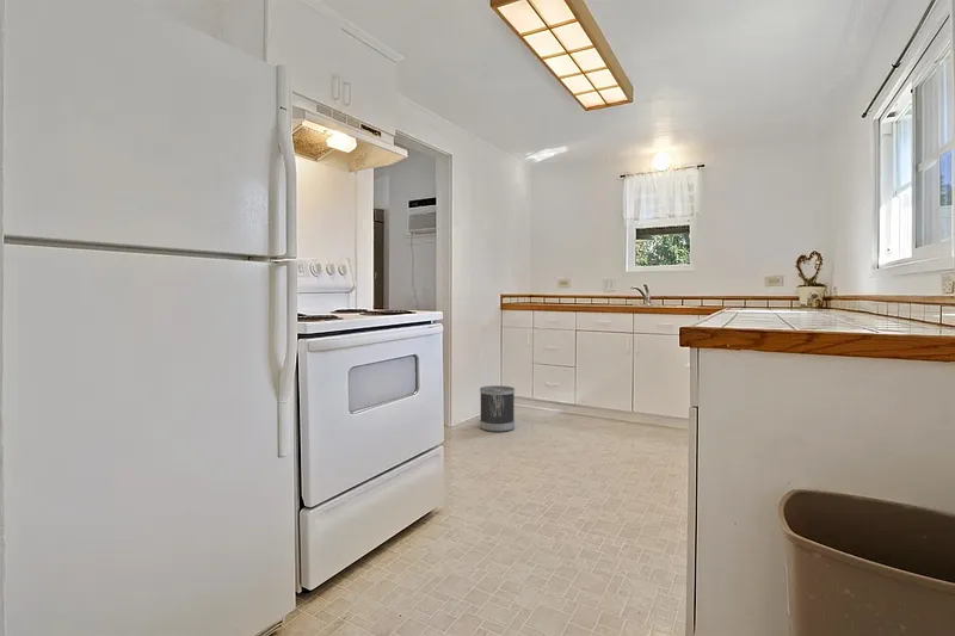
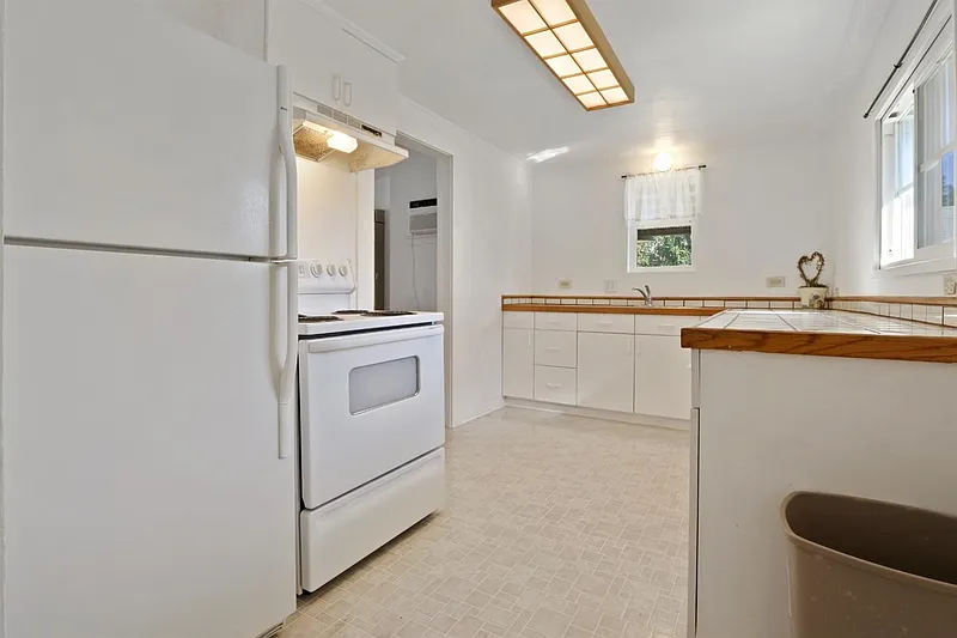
- wastebasket (497, 407)
